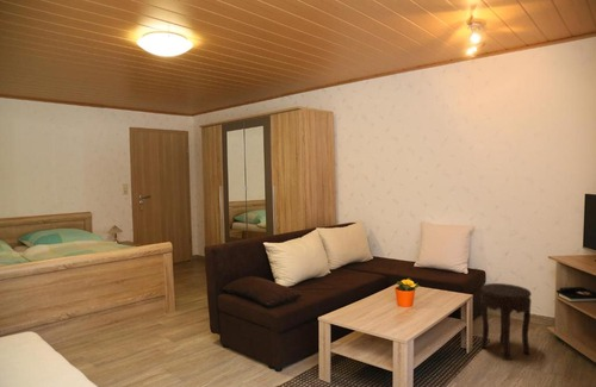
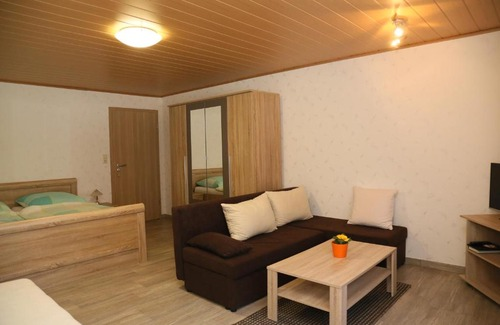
- side table (504, 319)
